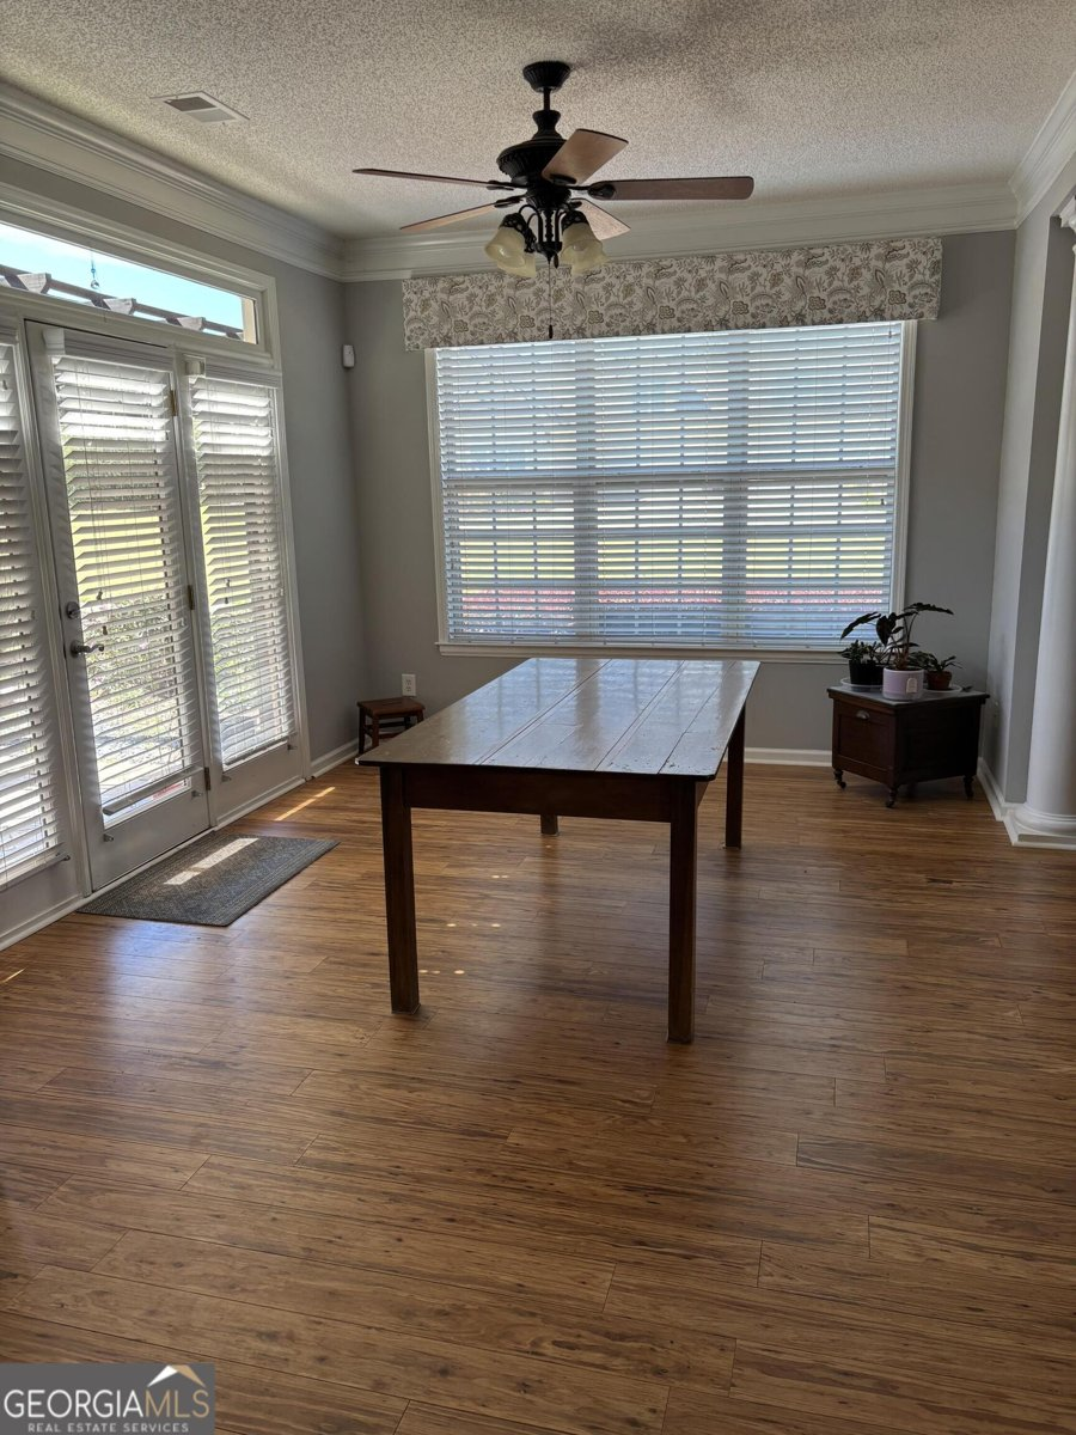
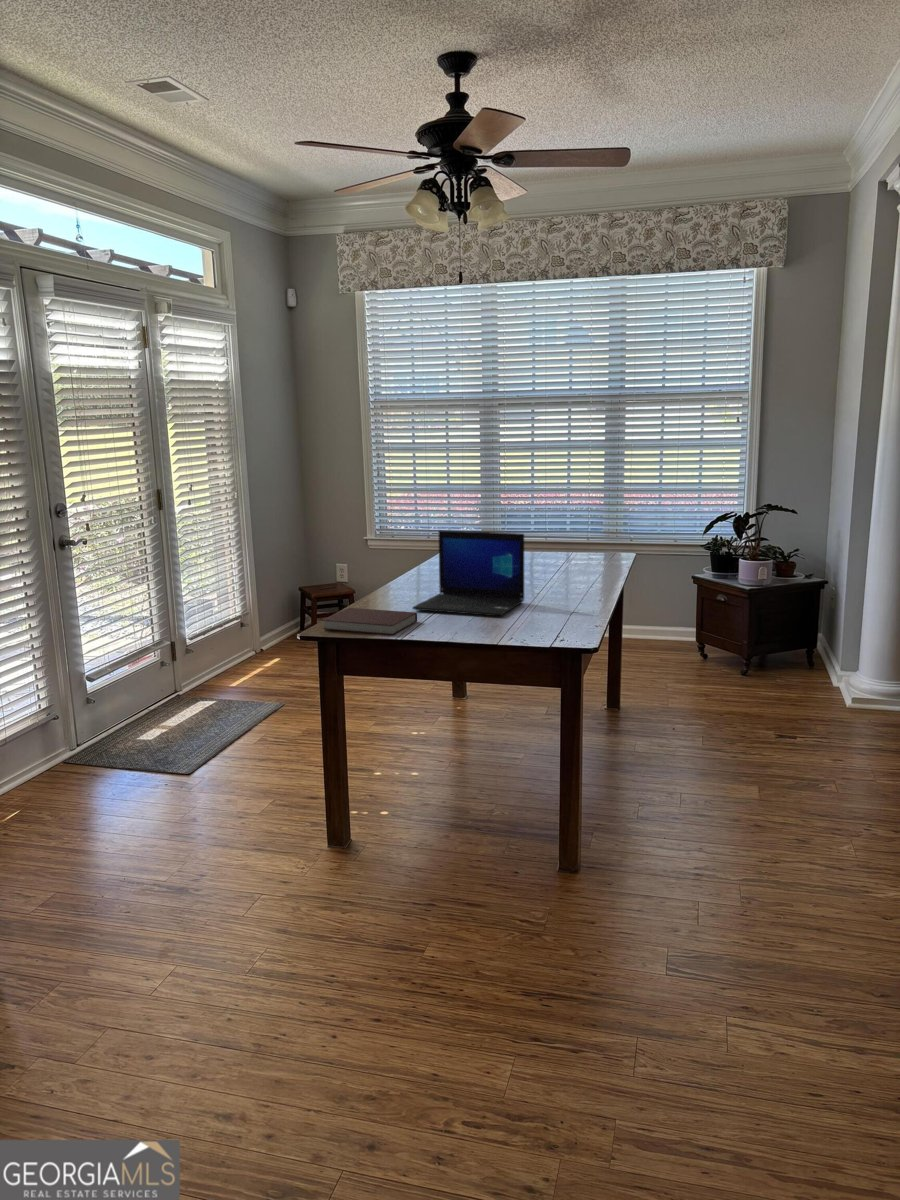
+ laptop (469, 571)
+ notebook (370, 620)
